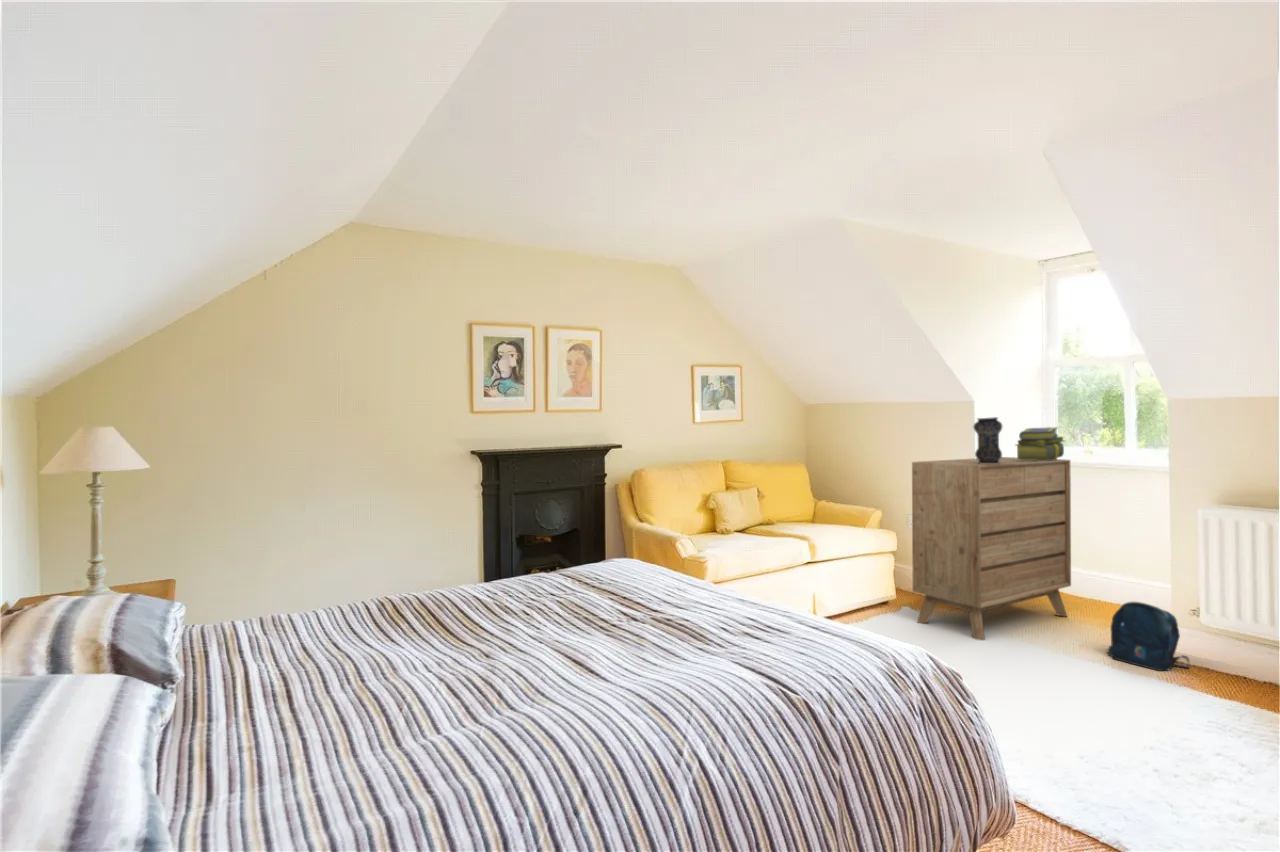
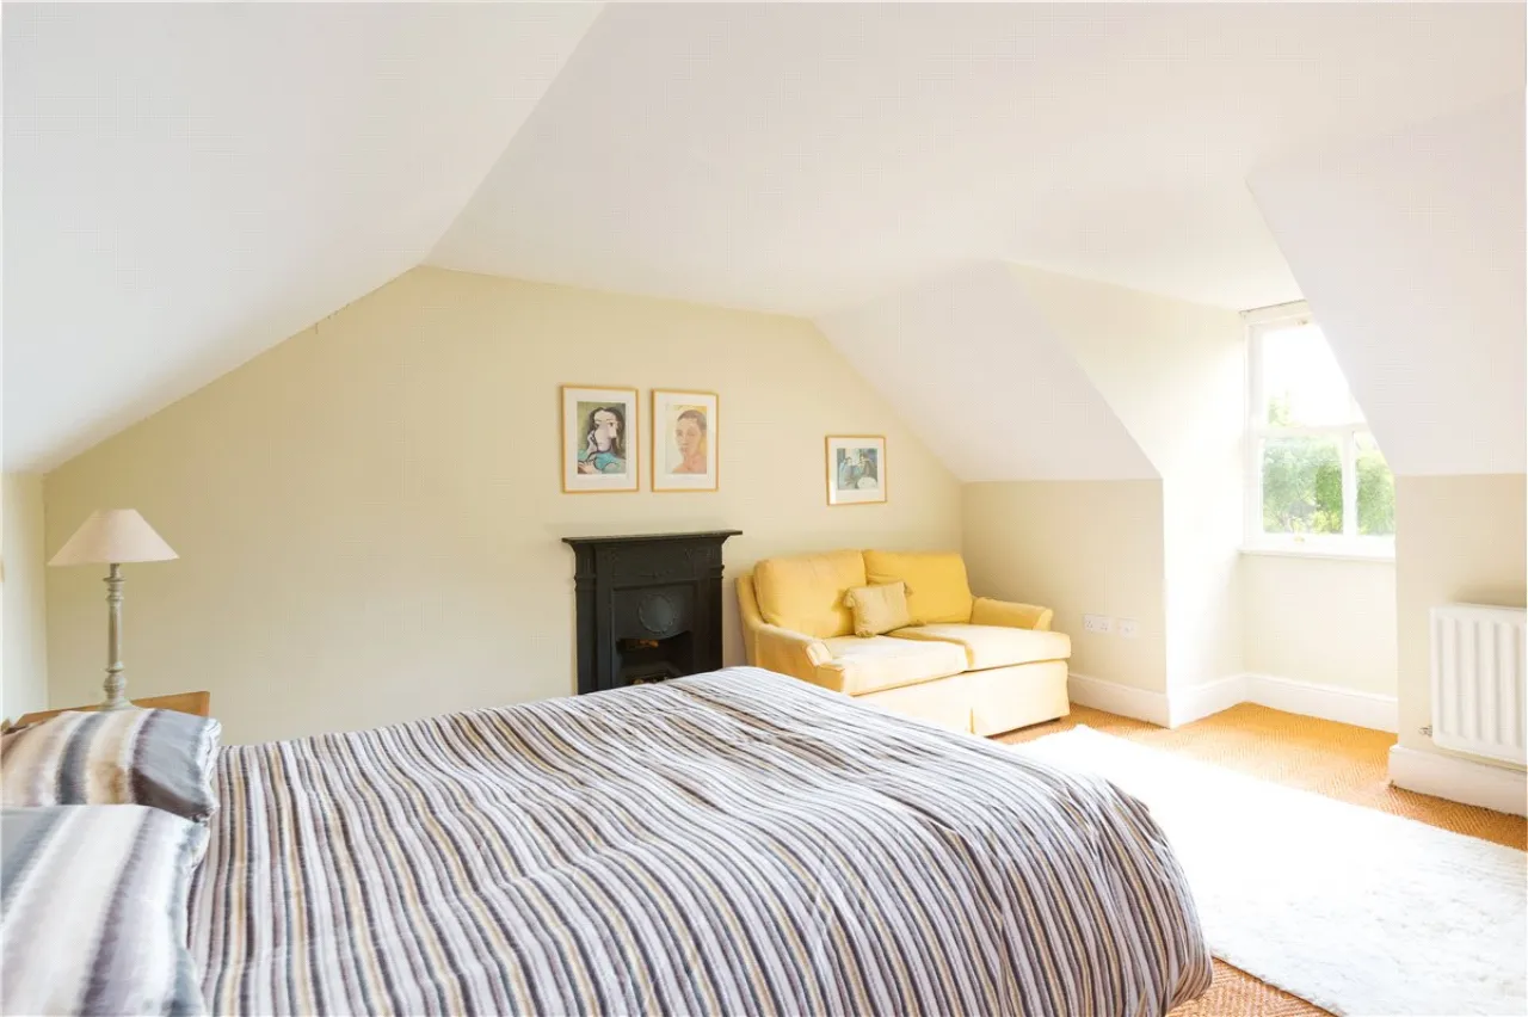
- dresser (992, 539)
- stack of books (1040, 443)
- vase (987, 440)
- backpack (1145, 630)
